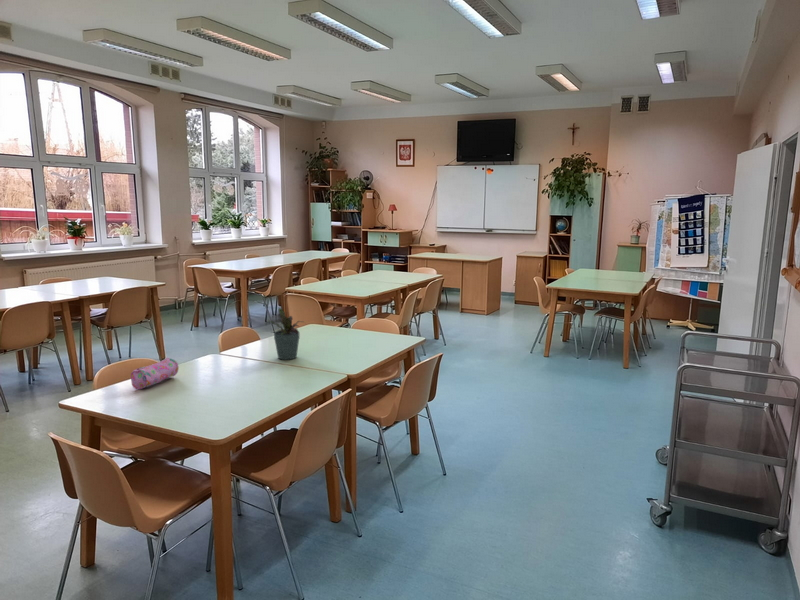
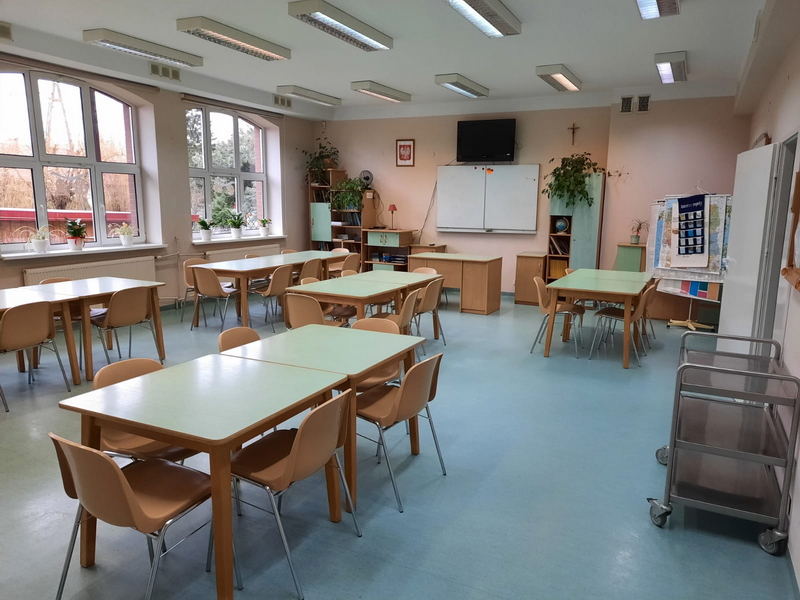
- potted plant (286, 332)
- pencil case (154, 372)
